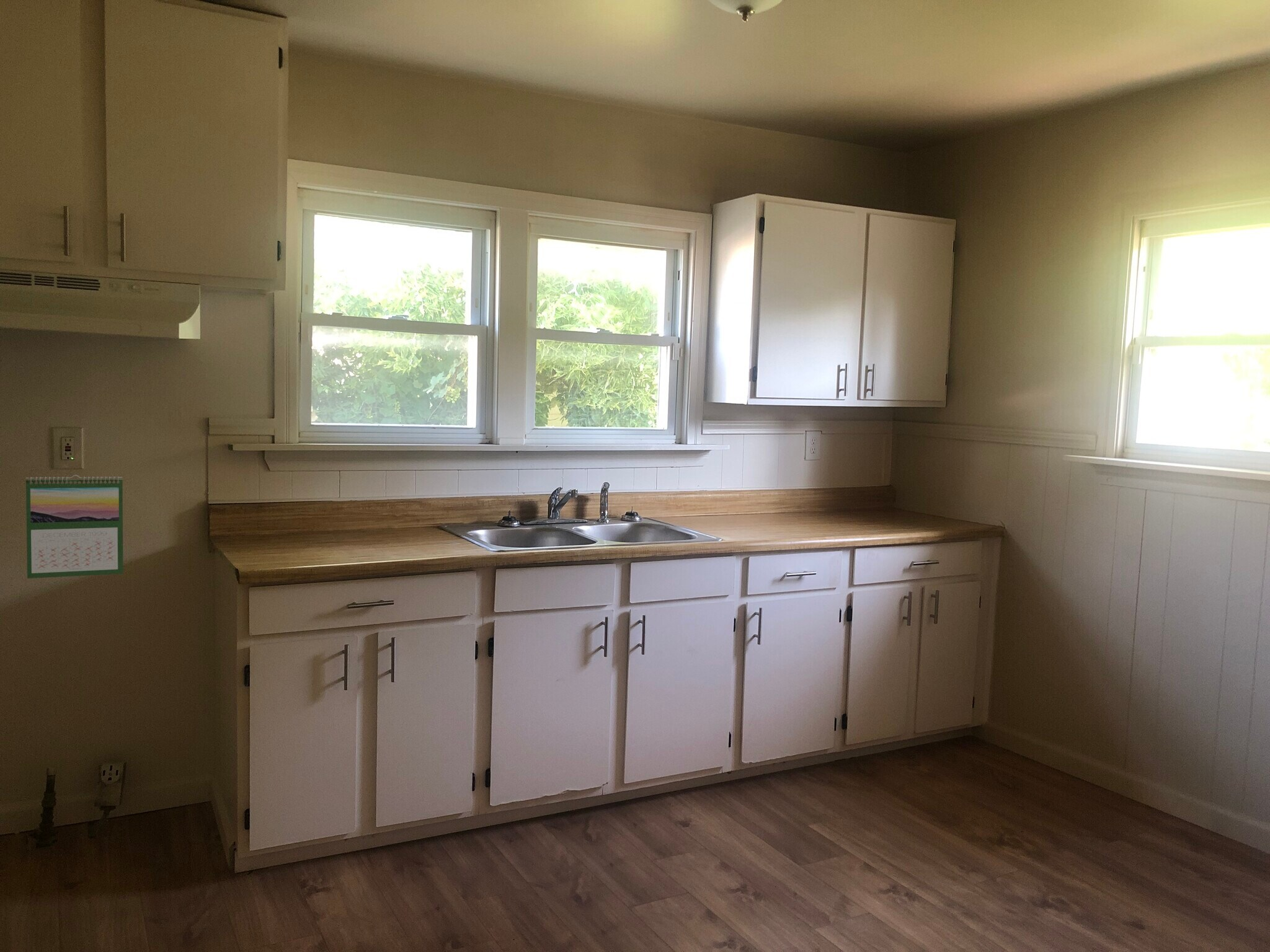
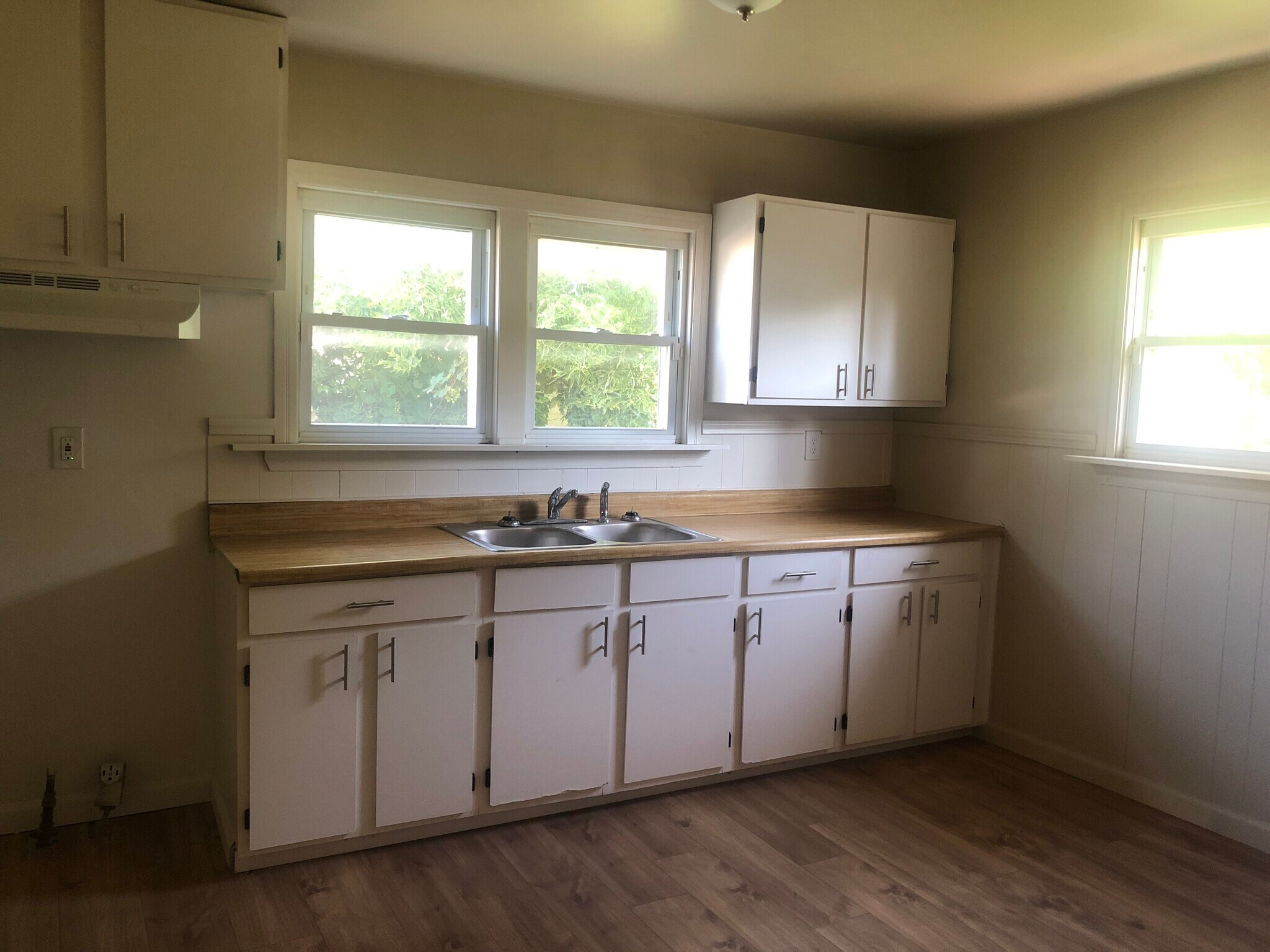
- calendar (76, 526)
